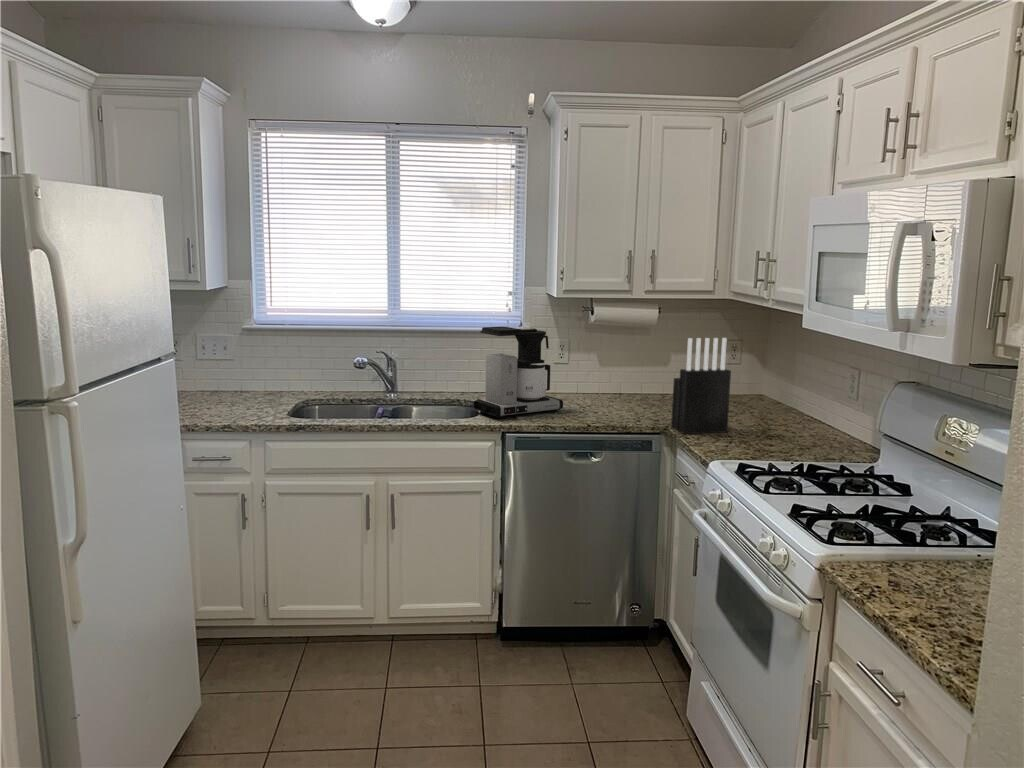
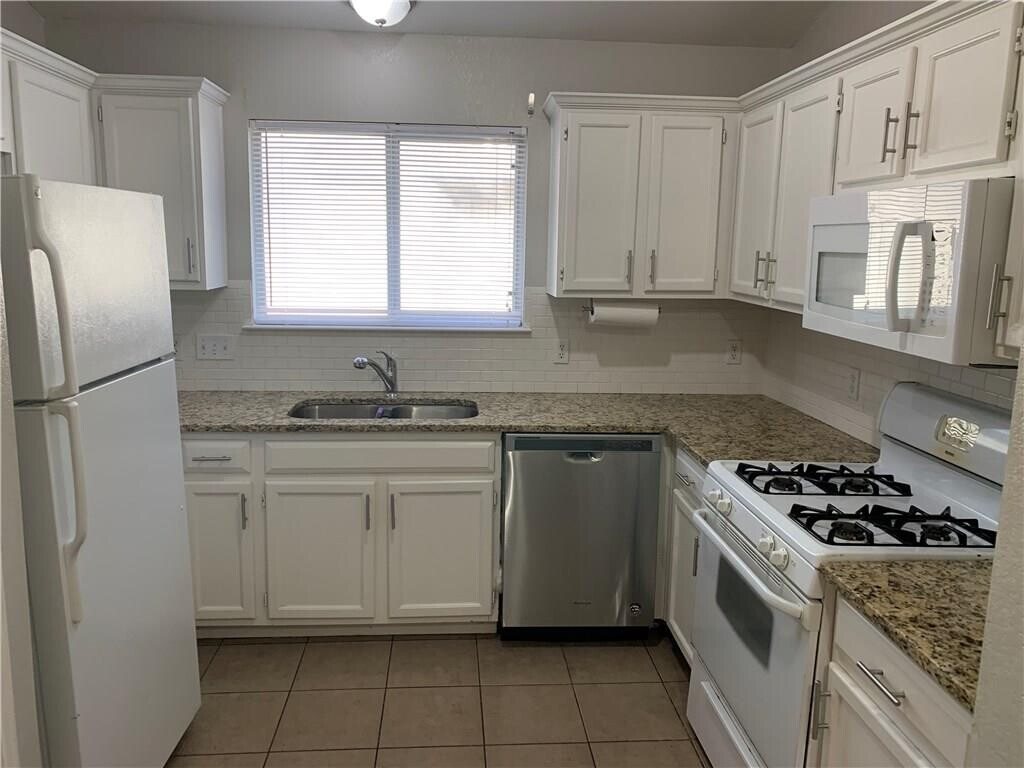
- coffee maker (519, 370)
- knife block (700, 383)
